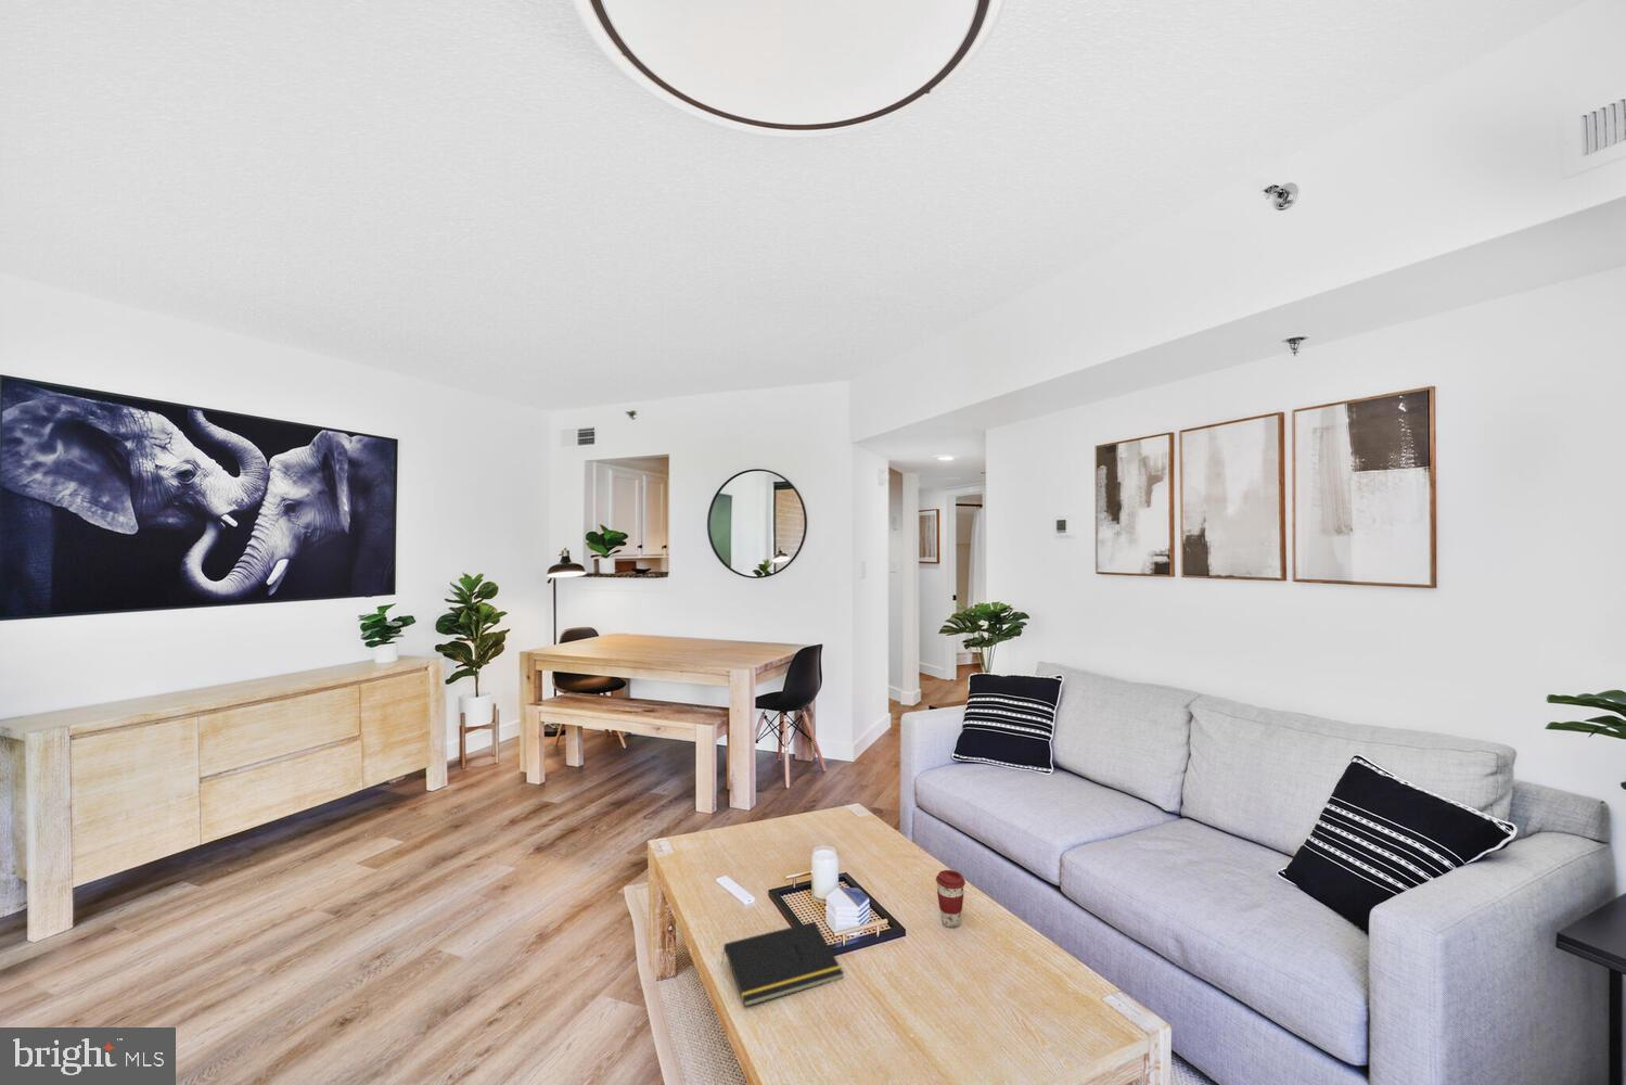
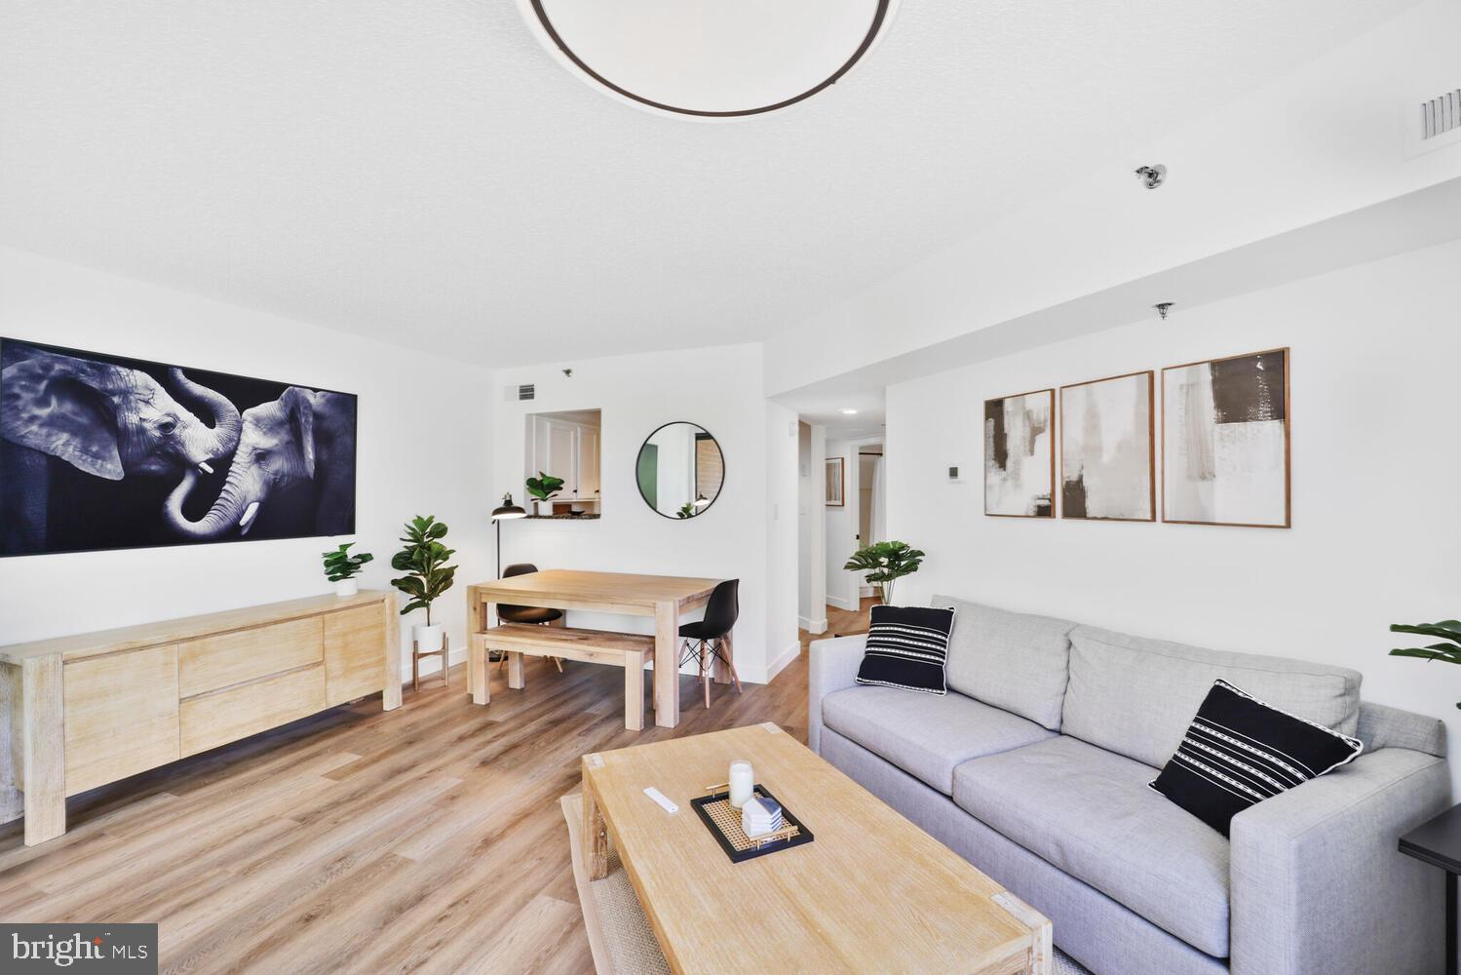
- notepad (782, 960)
- coffee cup (950, 899)
